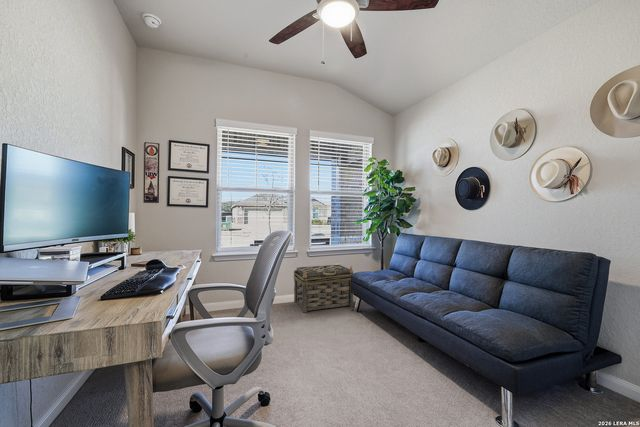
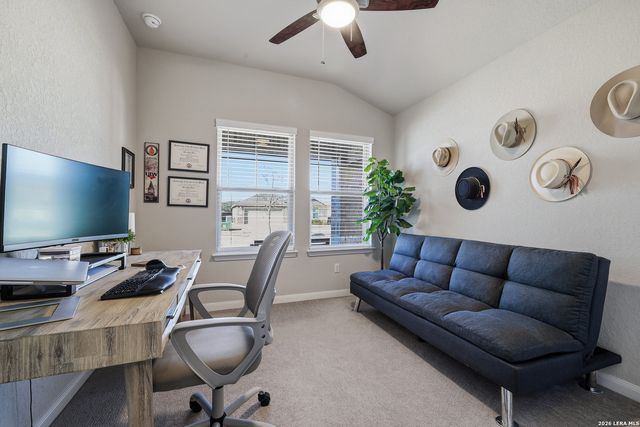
- basket (324, 284)
